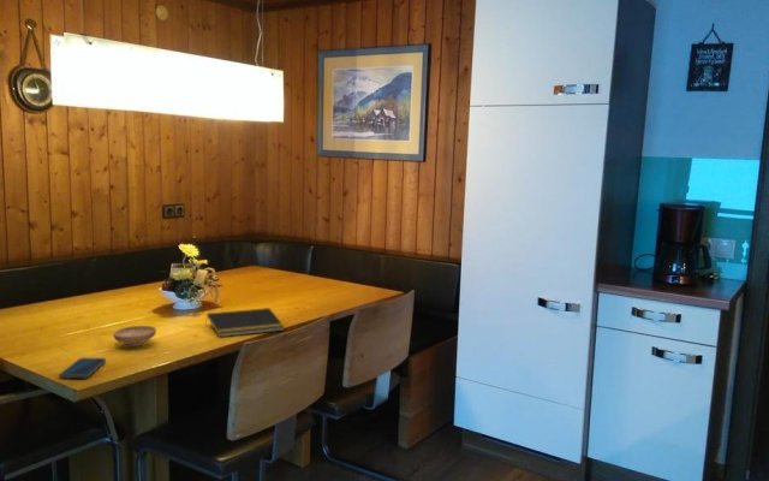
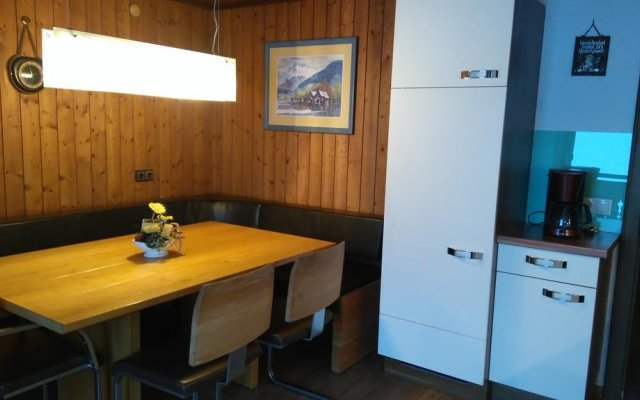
- bowl (135, 337)
- smartphone (83, 367)
- notepad (245, 321)
